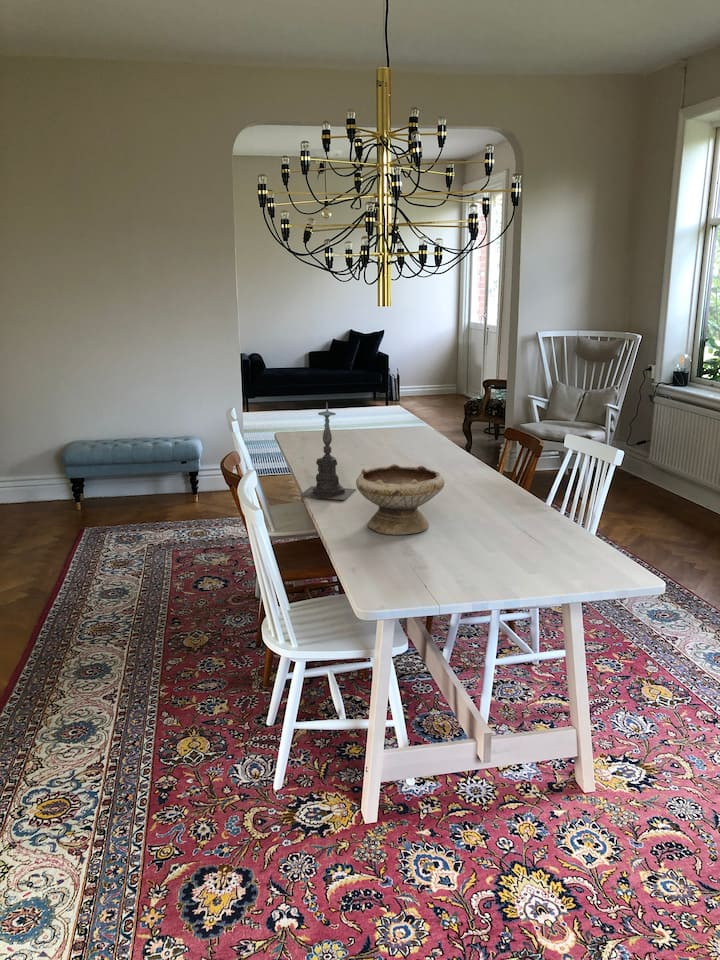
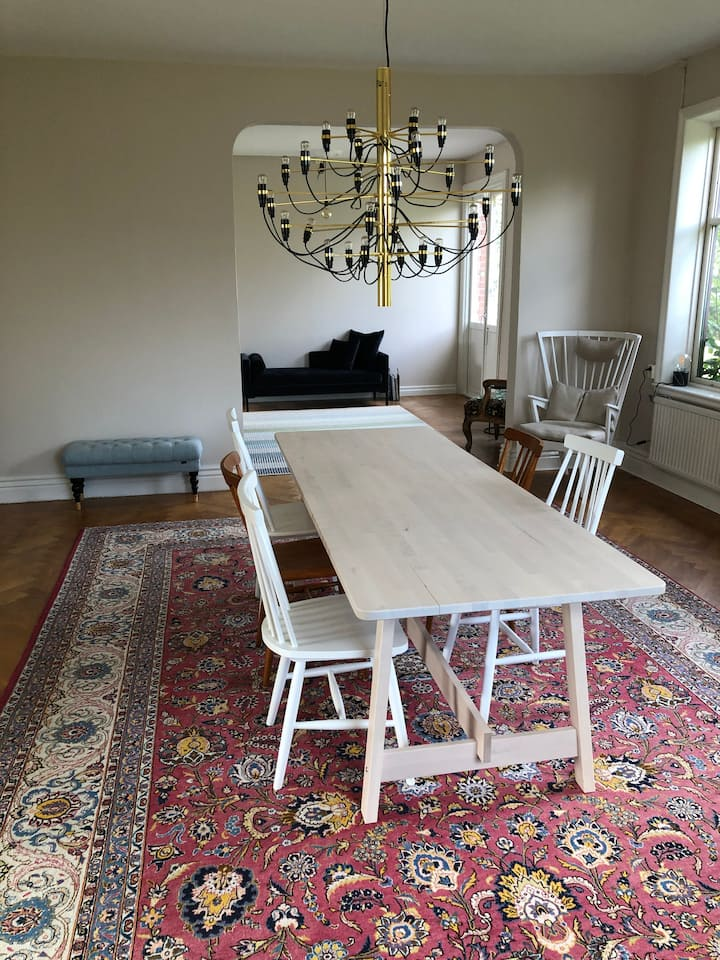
- candle holder (326, 446)
- bowl (399, 497)
